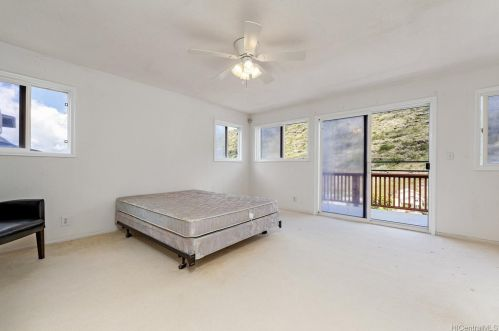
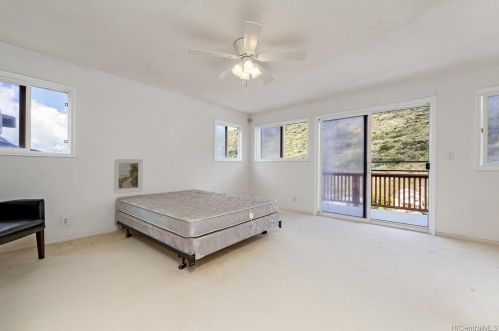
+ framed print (128, 175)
